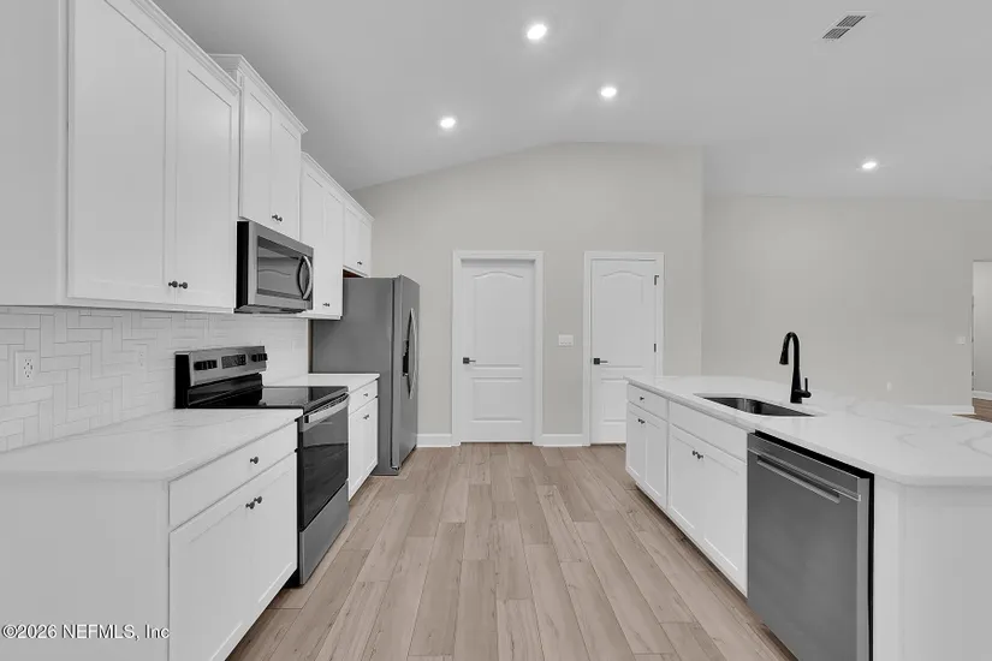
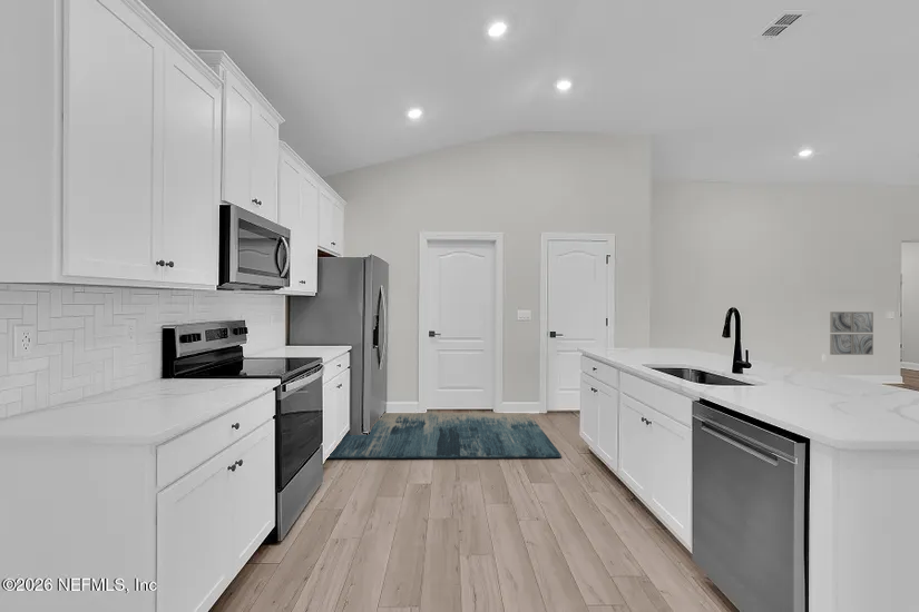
+ wall art (851, 332)
+ rug (417, 431)
